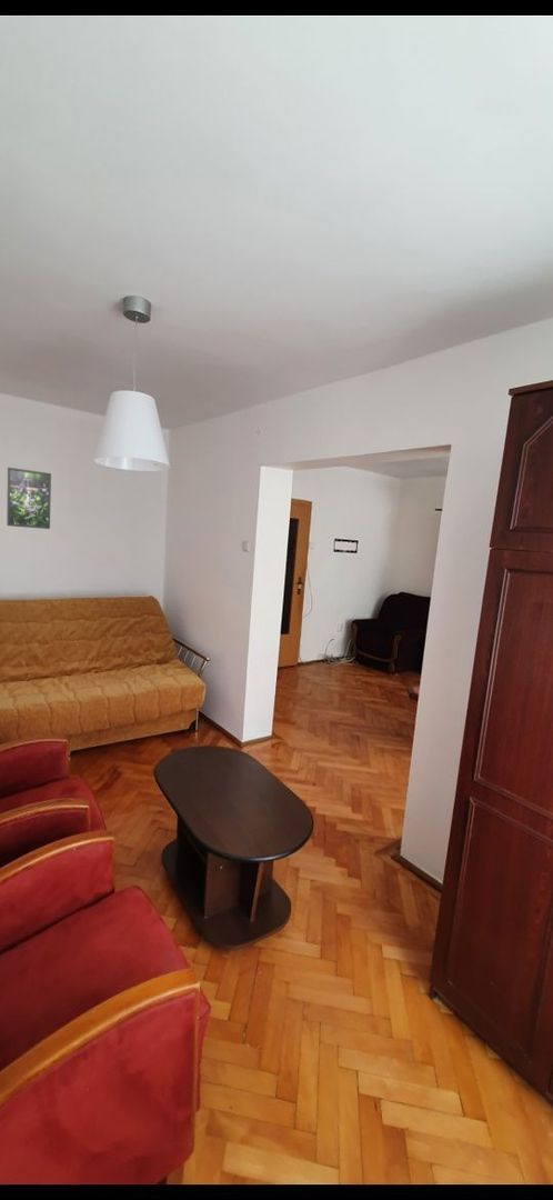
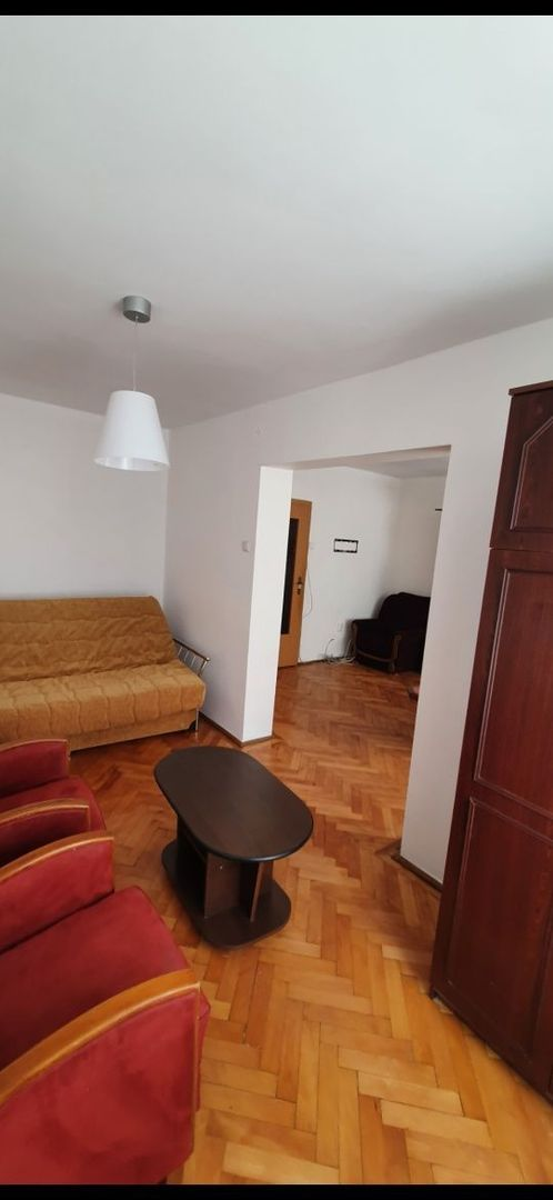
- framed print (29, 499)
